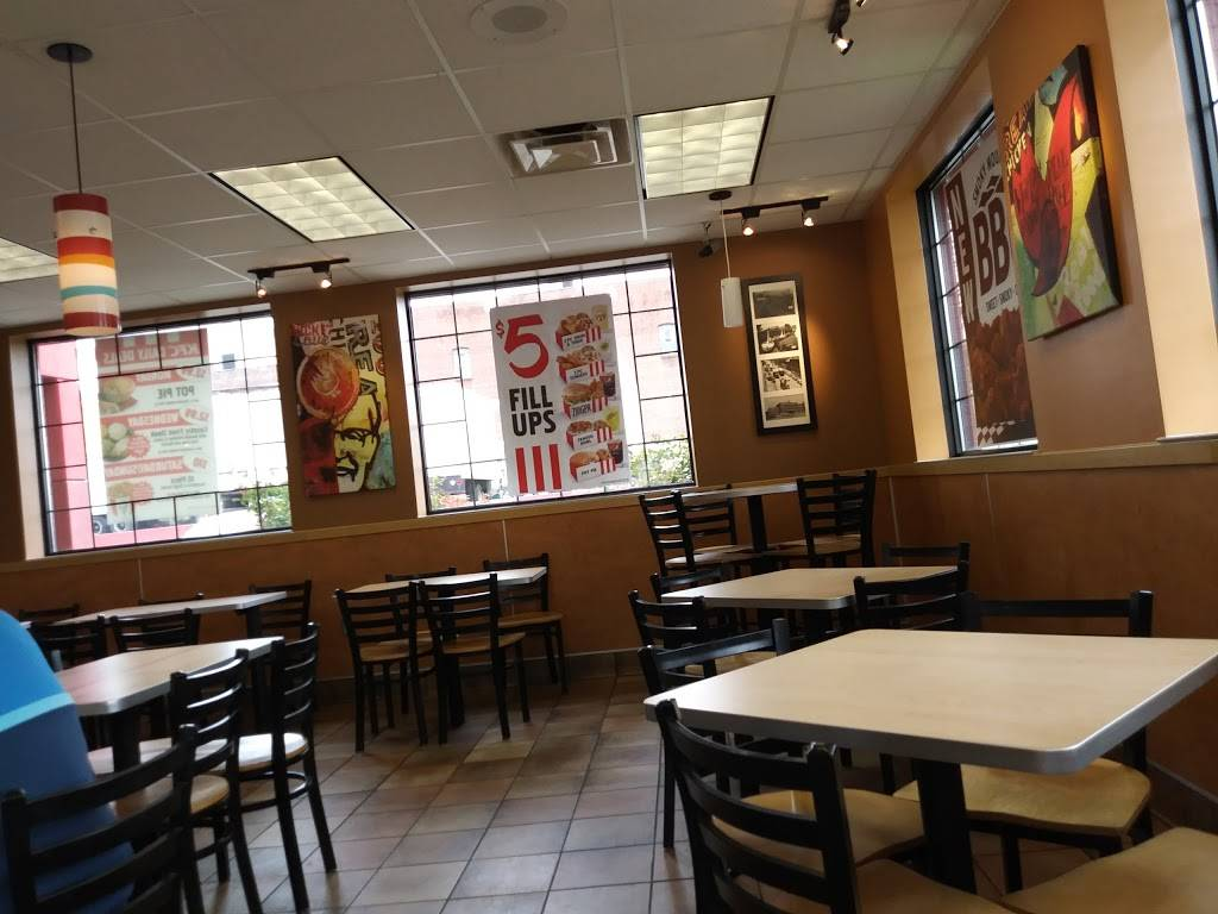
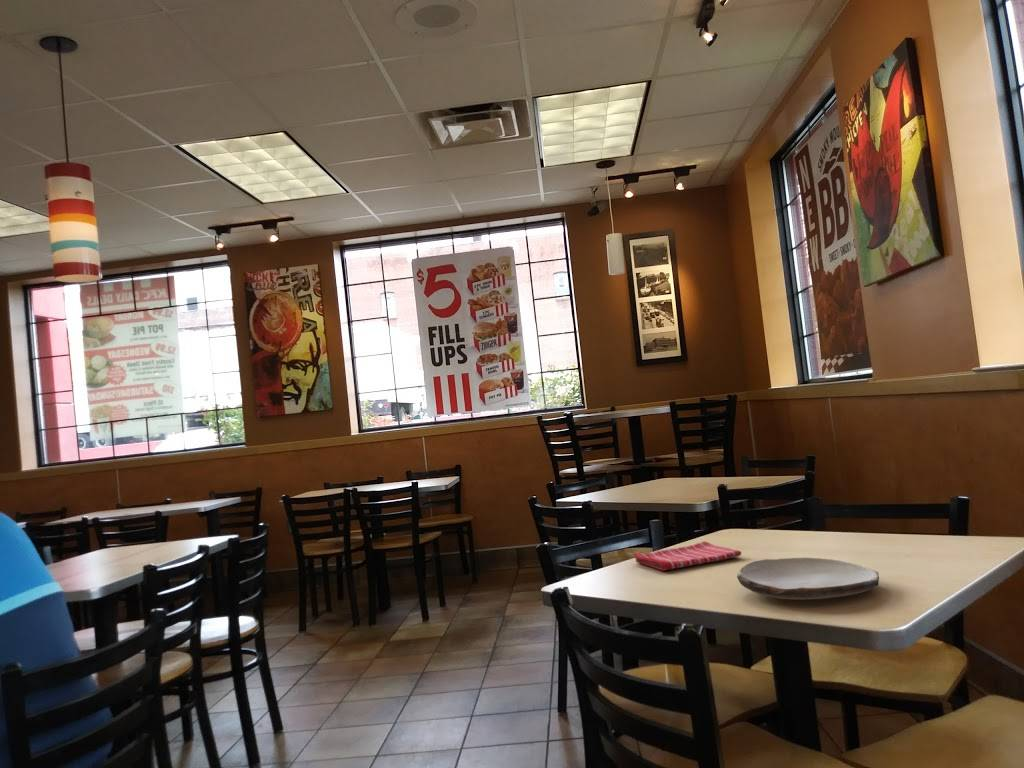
+ plate (807, 578)
+ dish towel (685, 555)
